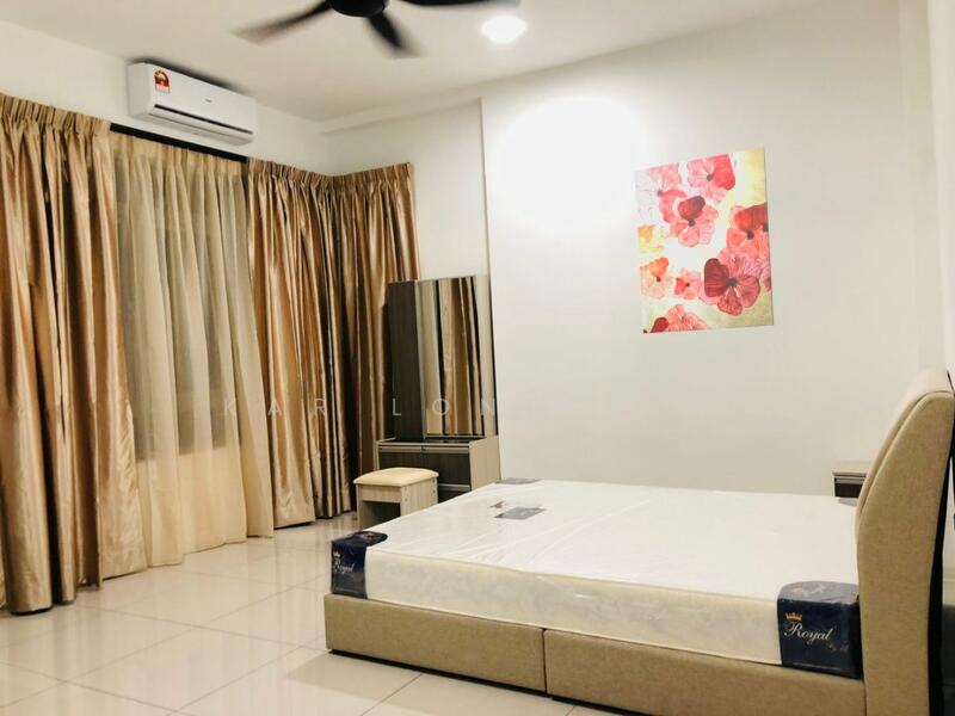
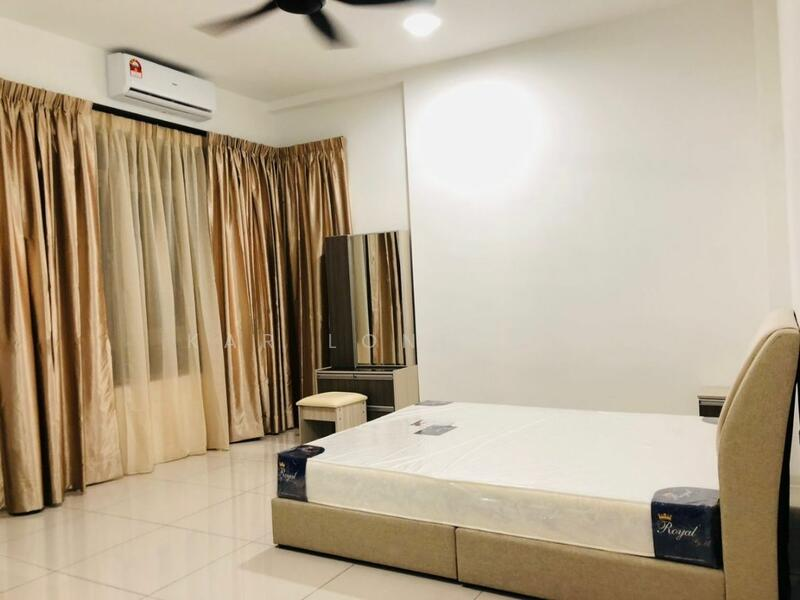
- wall art (701, 245)
